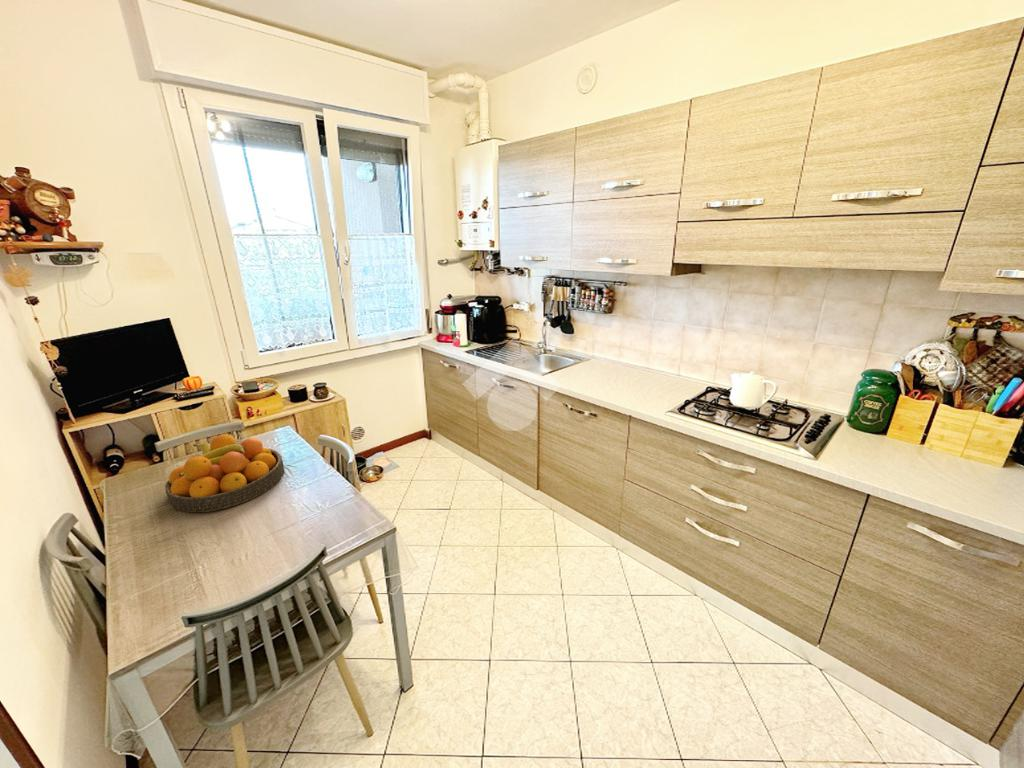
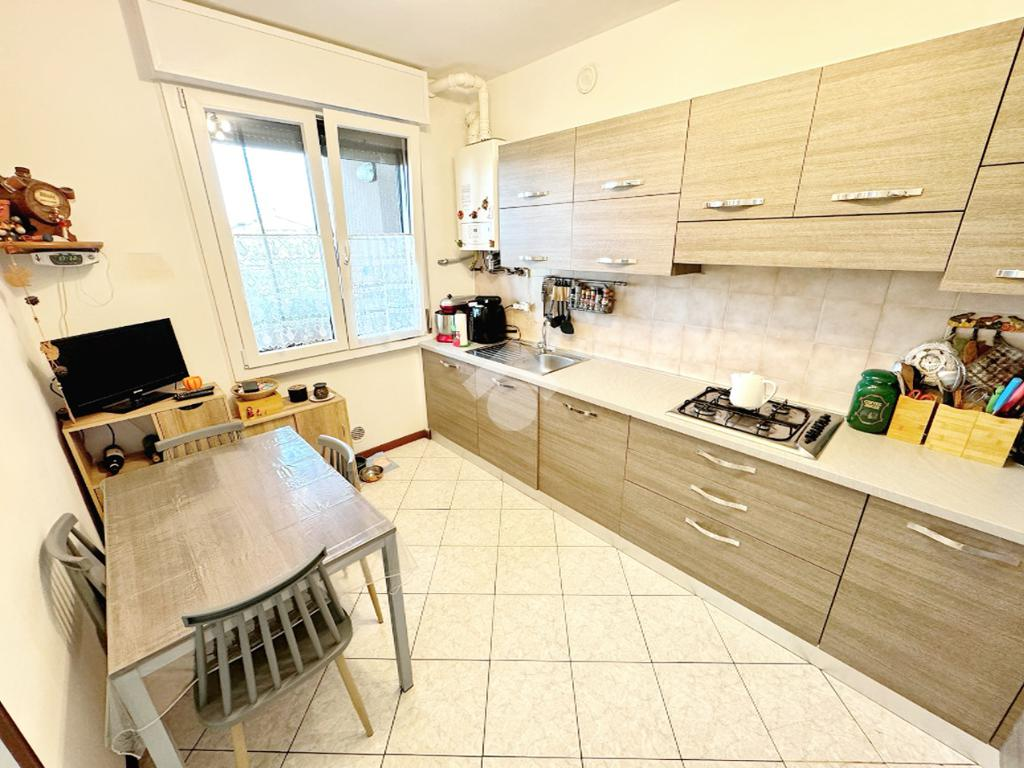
- fruit bowl (225, 464)
